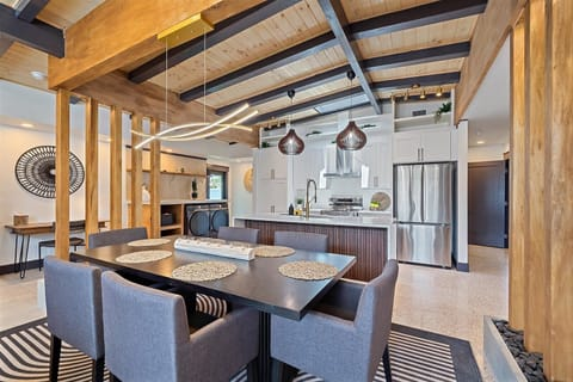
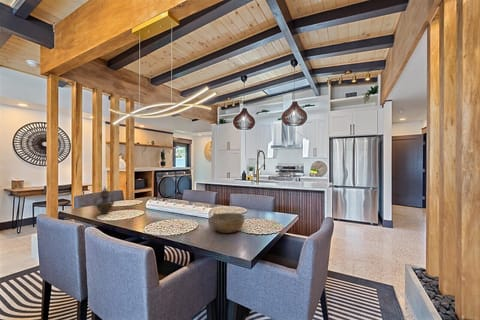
+ teapot (104, 199)
+ bowl (227, 222)
